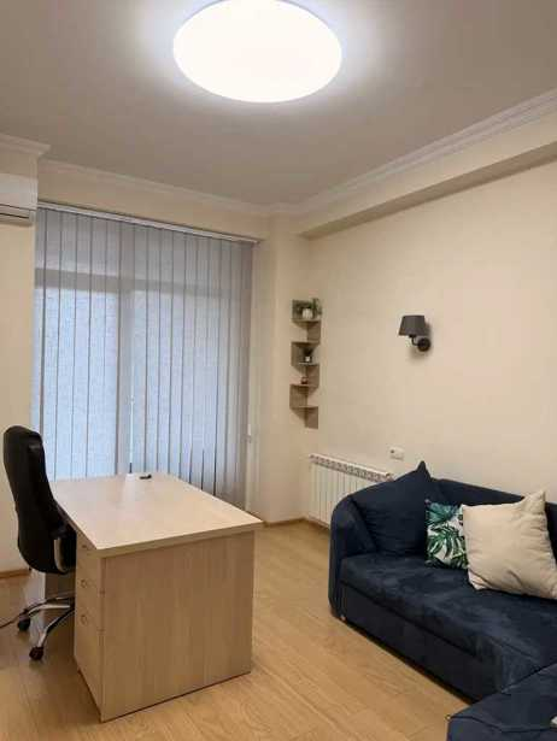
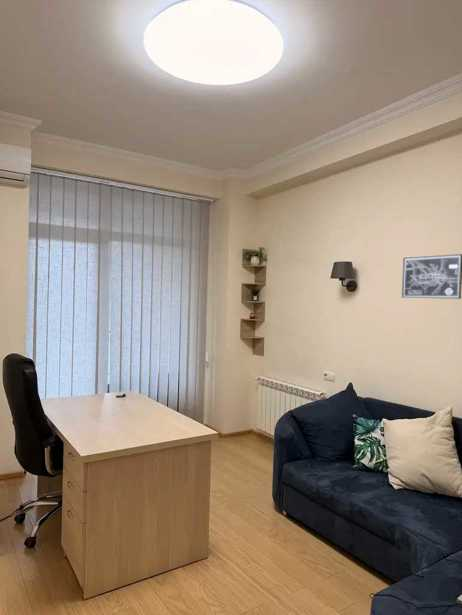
+ wall art (430, 277)
